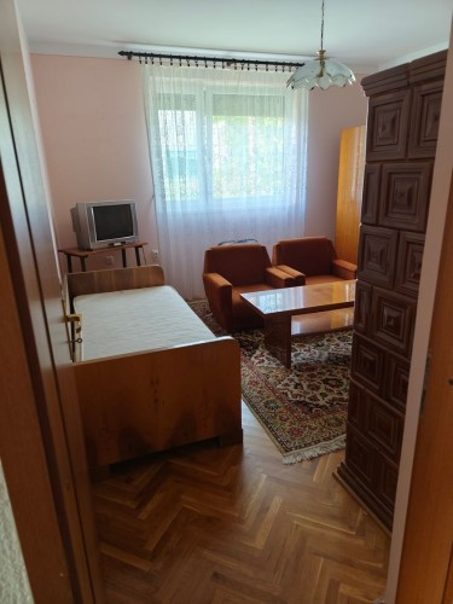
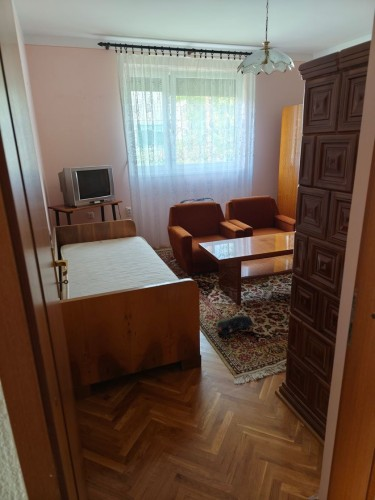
+ shoe (235, 325)
